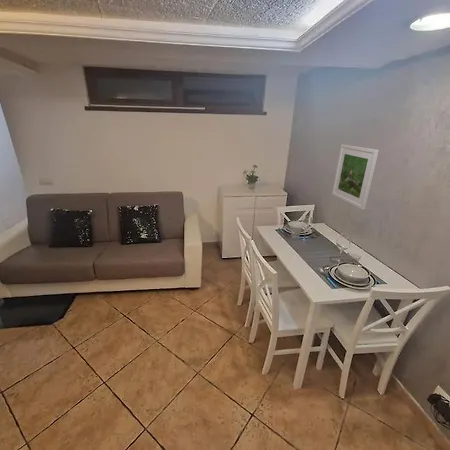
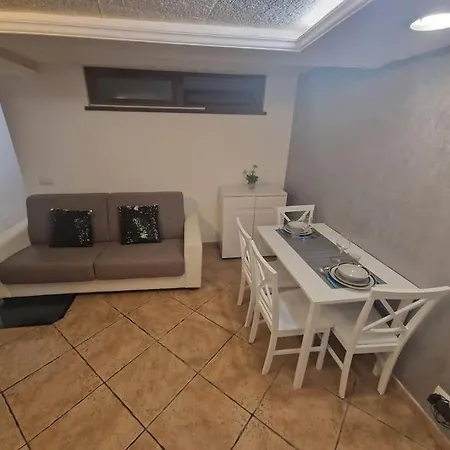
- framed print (352, 175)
